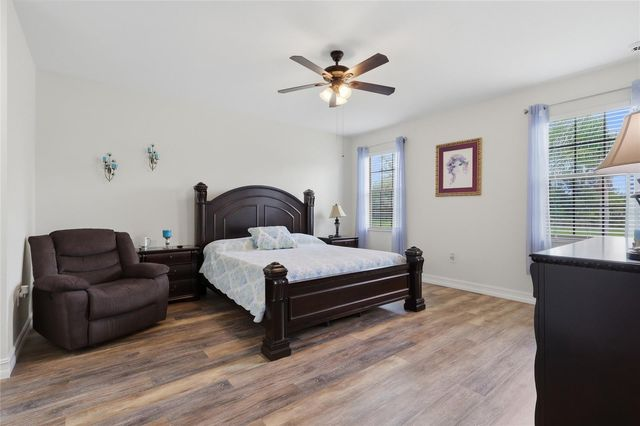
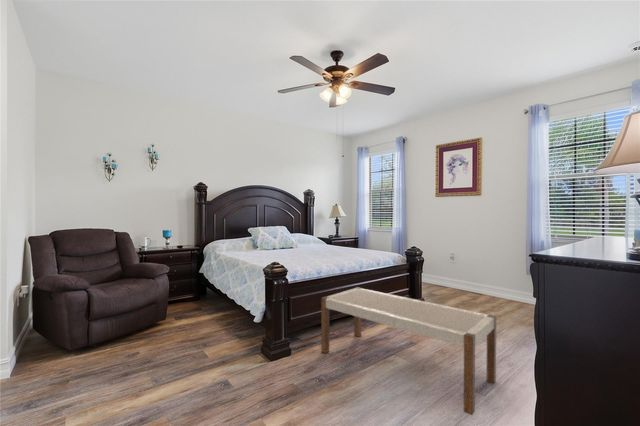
+ bench (402, 329)
